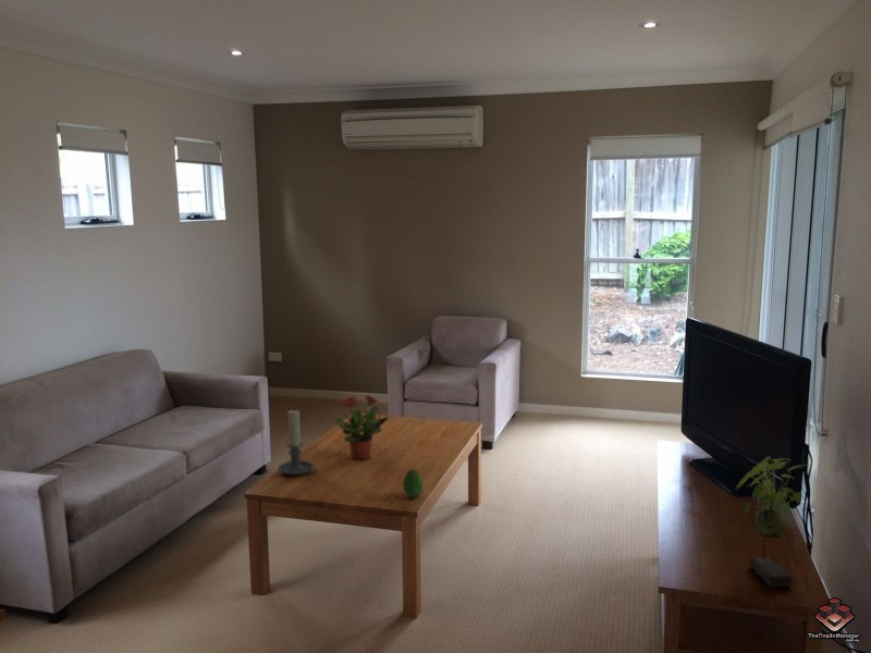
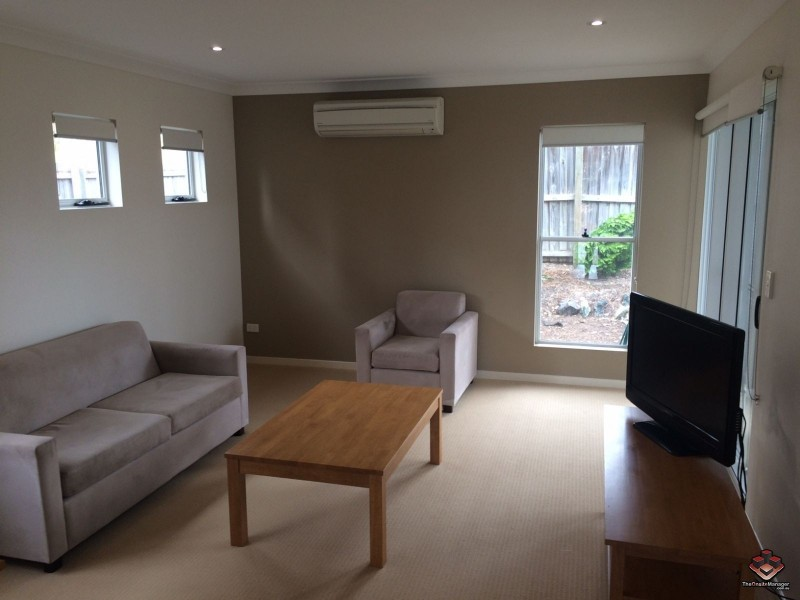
- fruit (413, 482)
- candle holder (297, 441)
- plant (771, 512)
- potted plant (361, 426)
